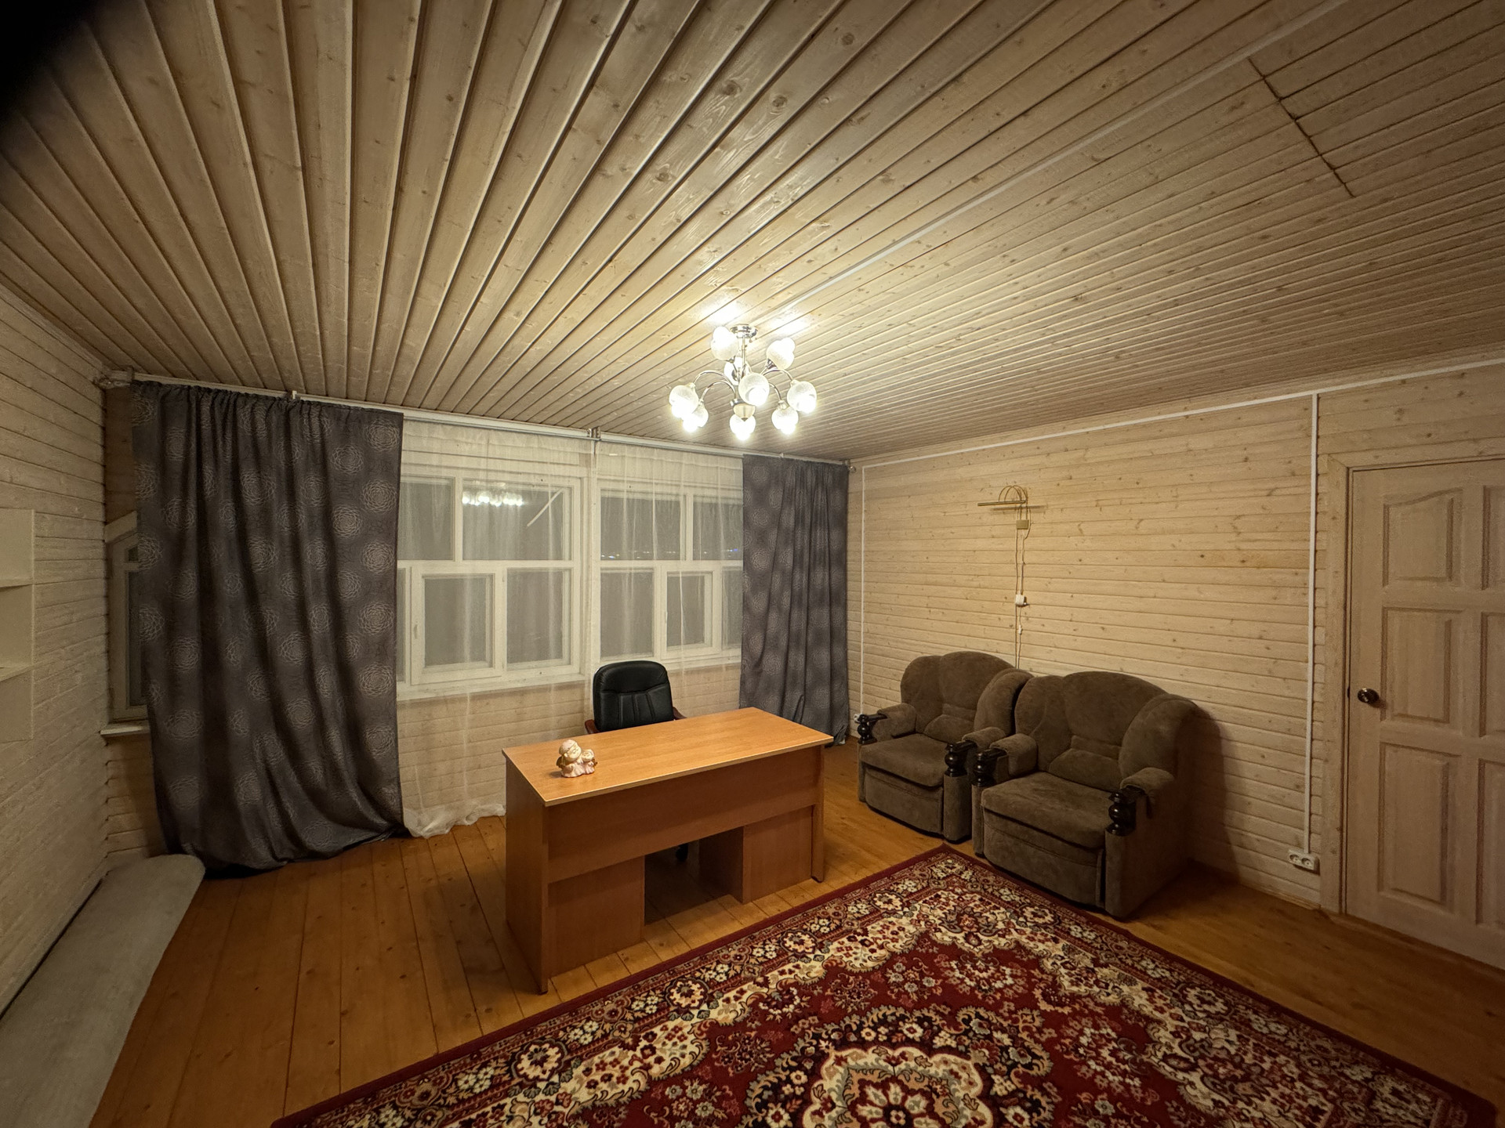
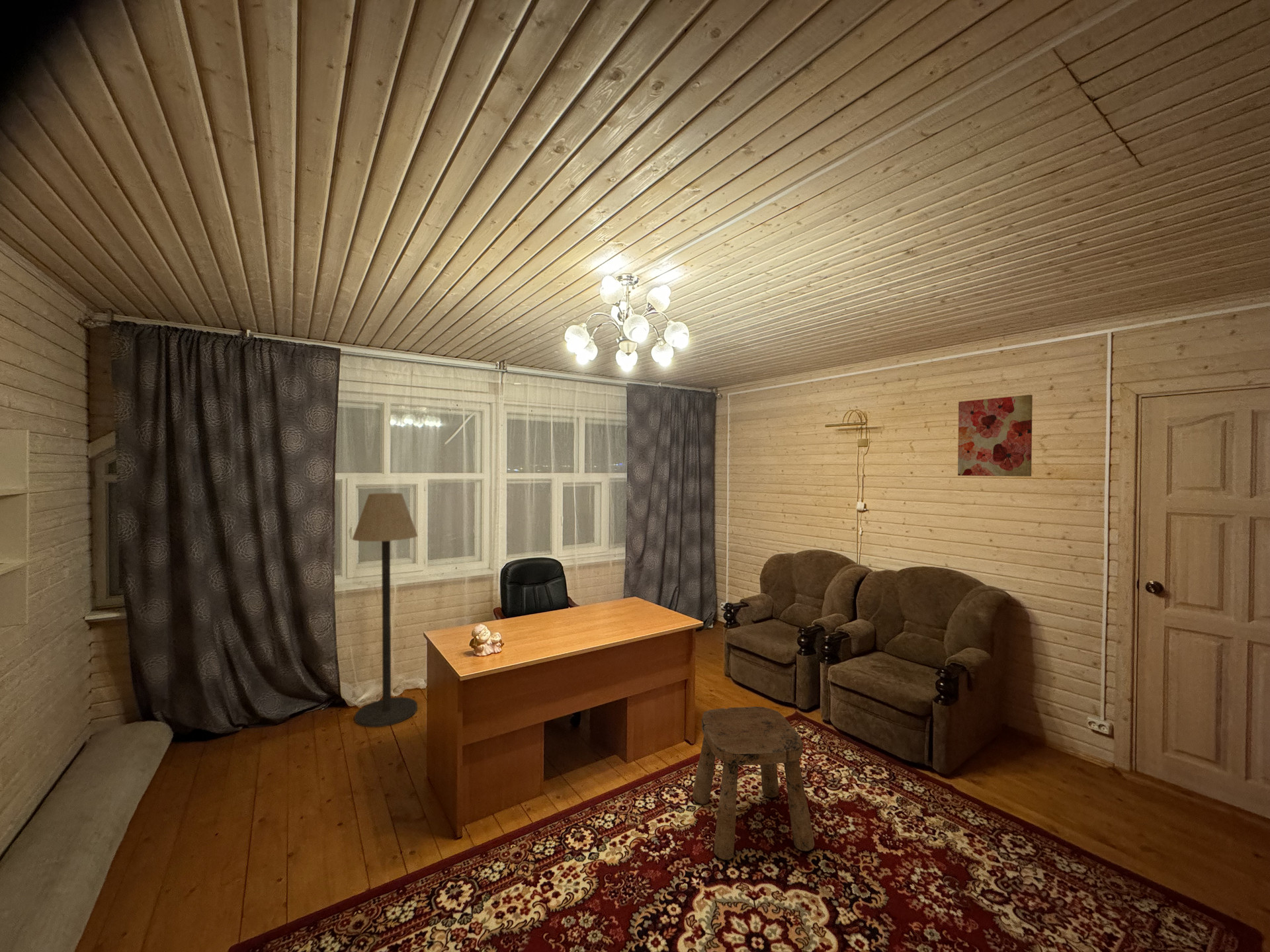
+ wall art (993, 437)
+ stool (747, 765)
+ floor lamp (386, 604)
